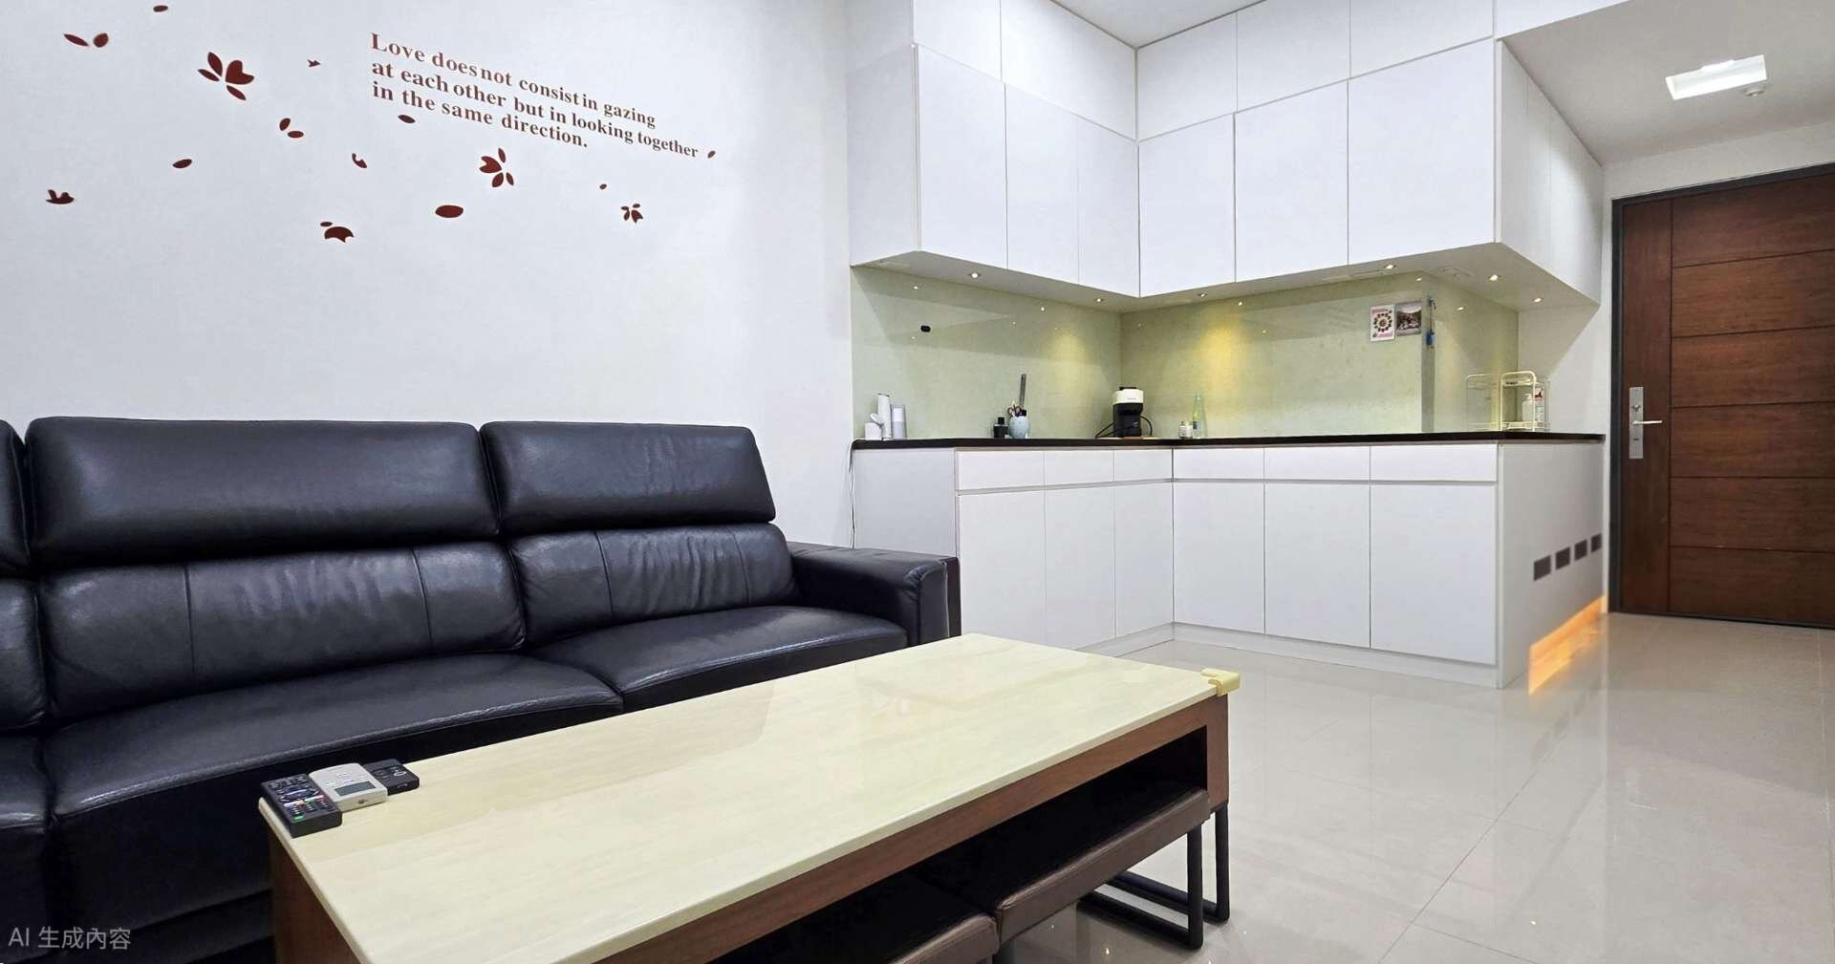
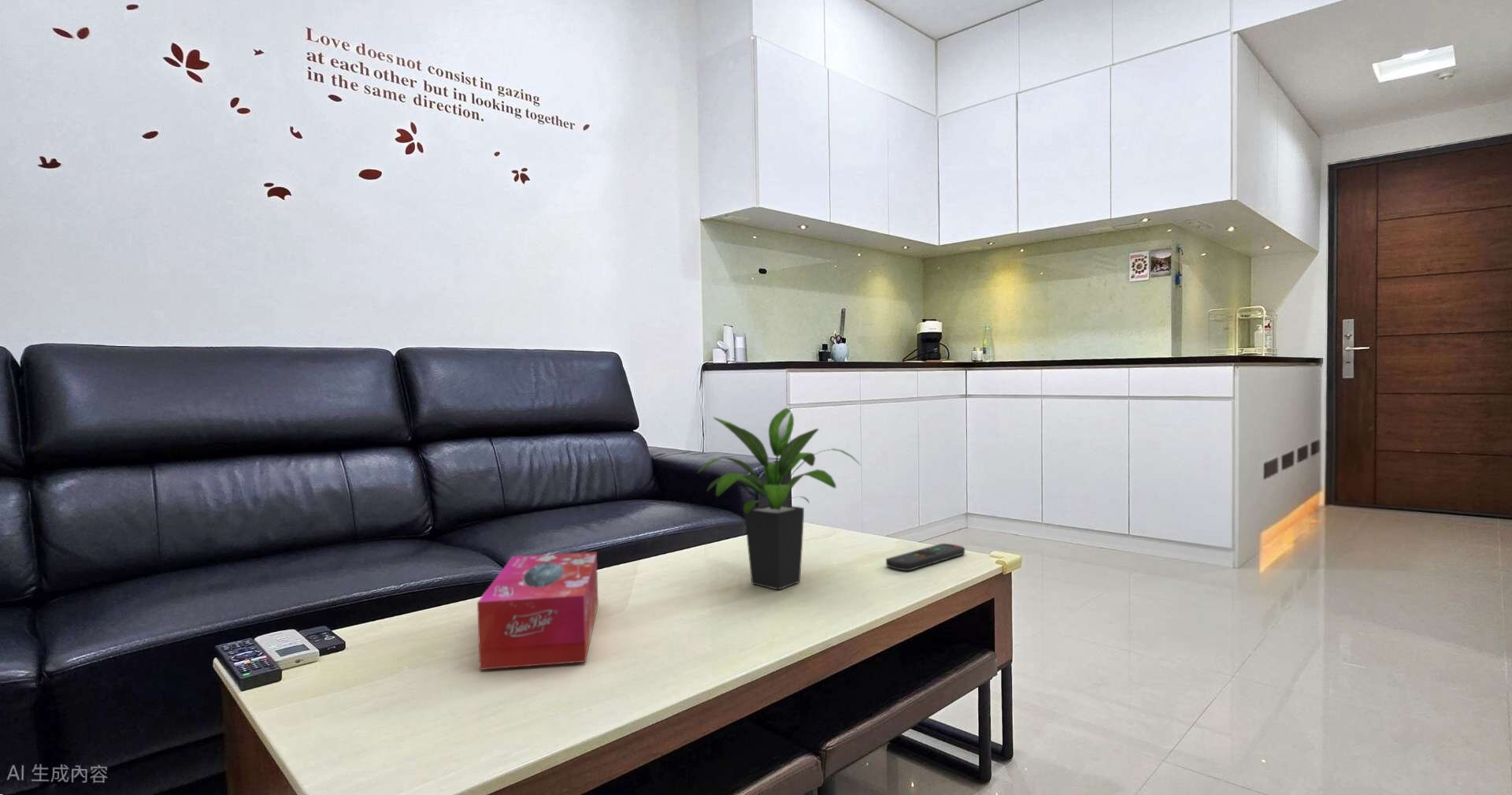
+ remote control (926, 555)
+ tissue box (545, 604)
+ potted plant (776, 497)
